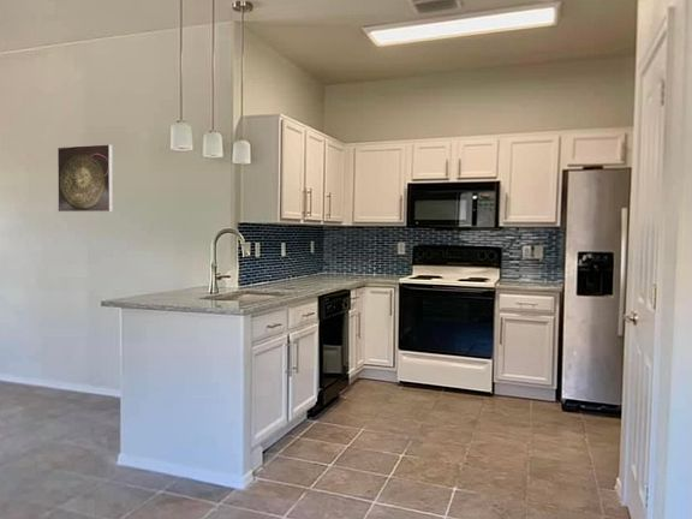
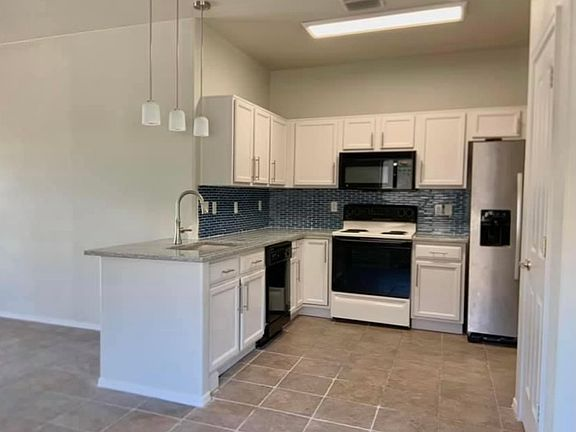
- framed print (84, 178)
